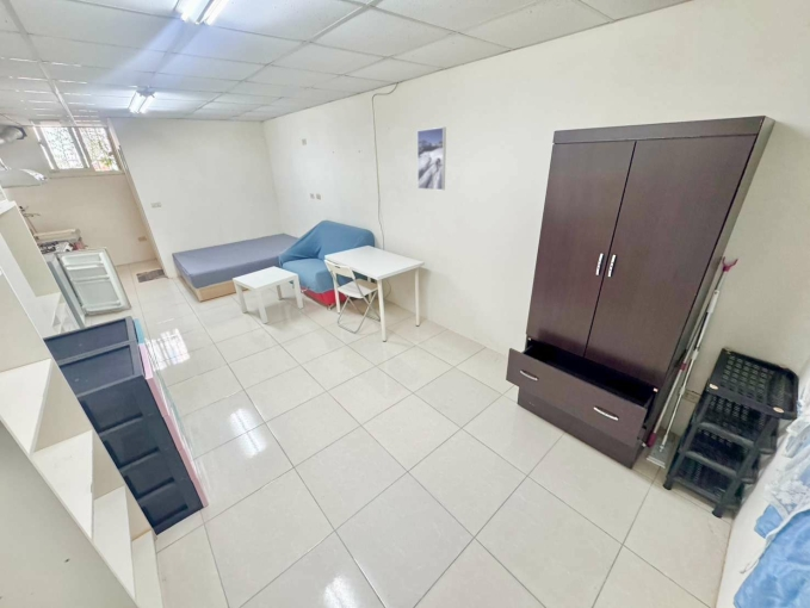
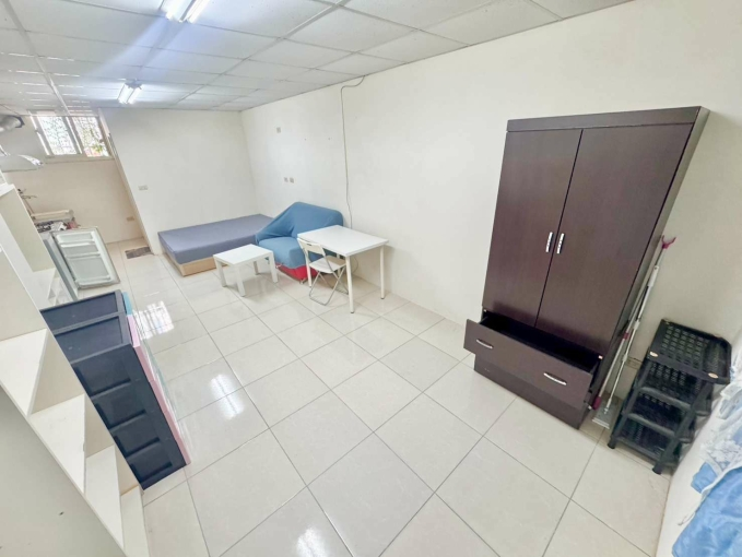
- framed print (431, 160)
